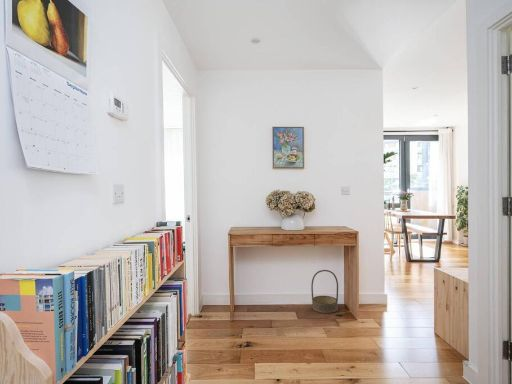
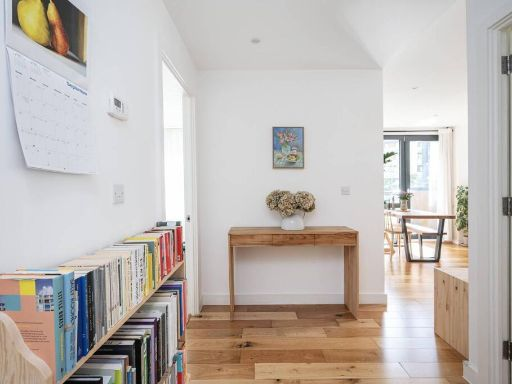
- basket (324, 296)
